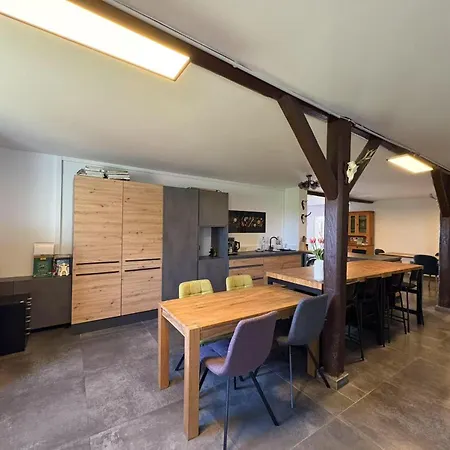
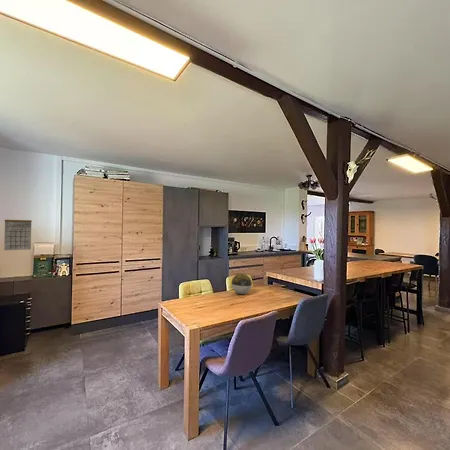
+ calendar (18, 231)
+ decorative ball (241, 283)
